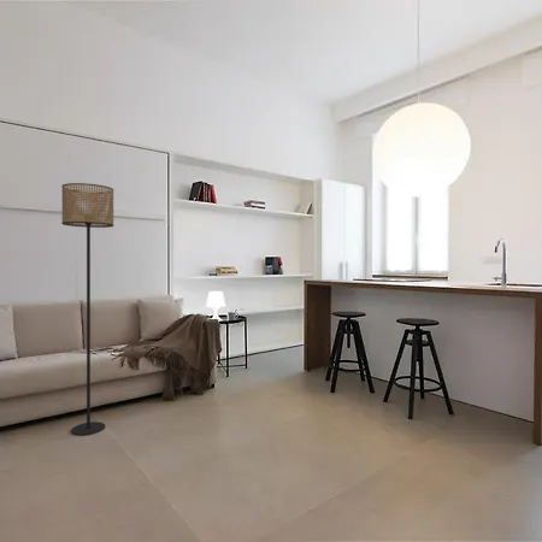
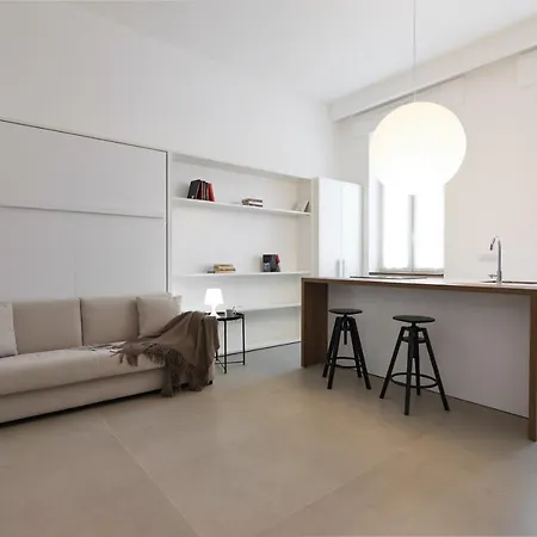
- floor lamp (88, 308)
